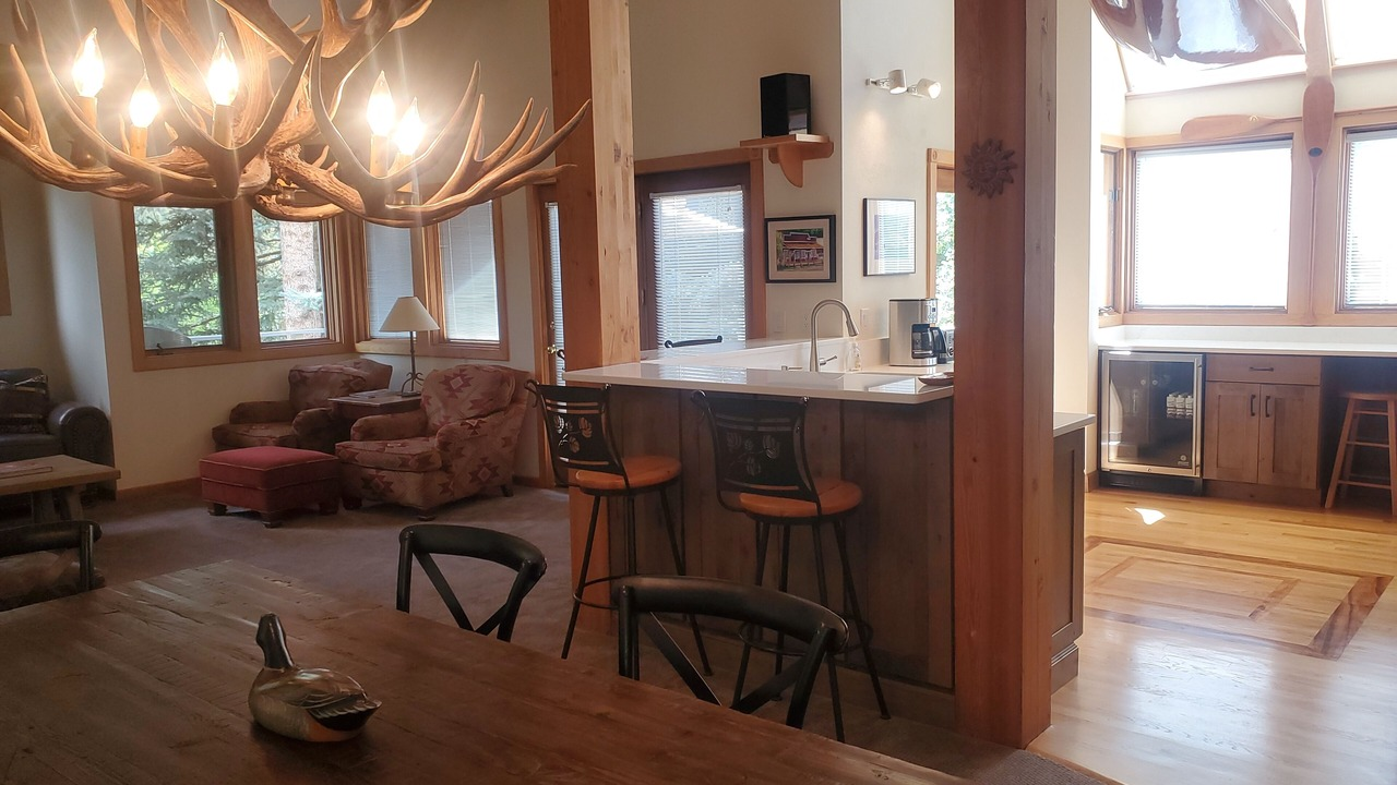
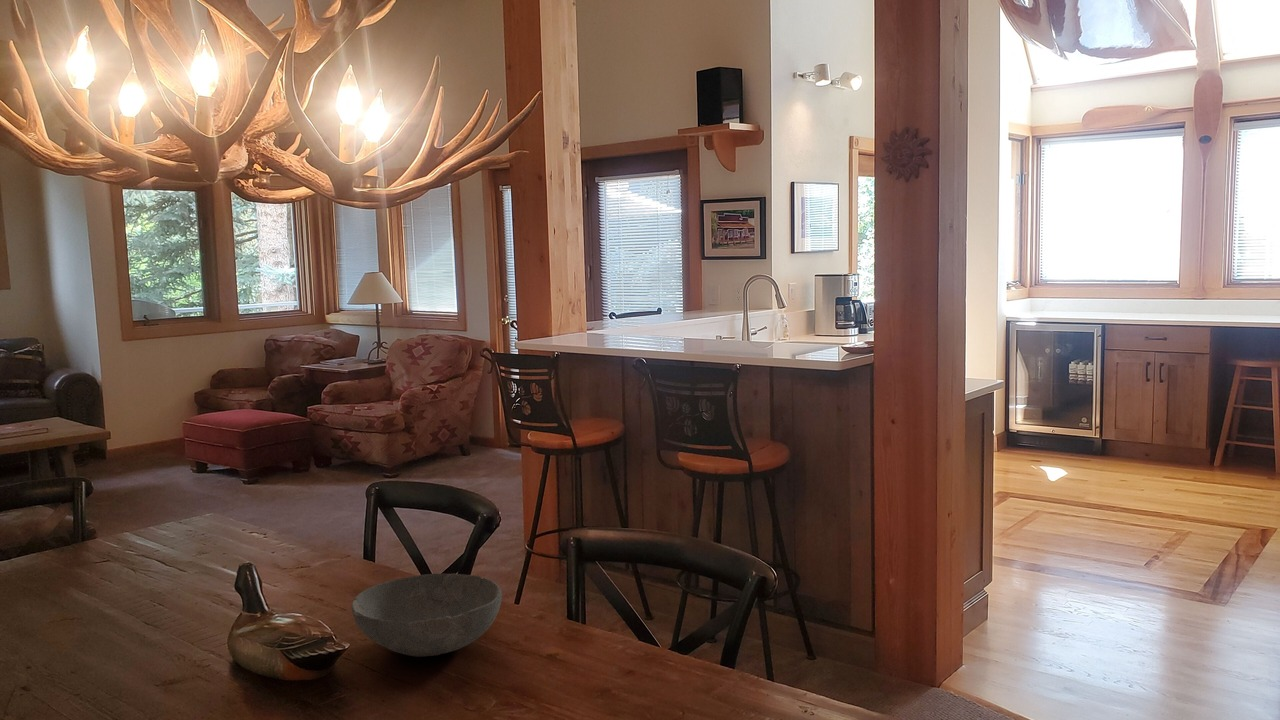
+ bowl (429, 620)
